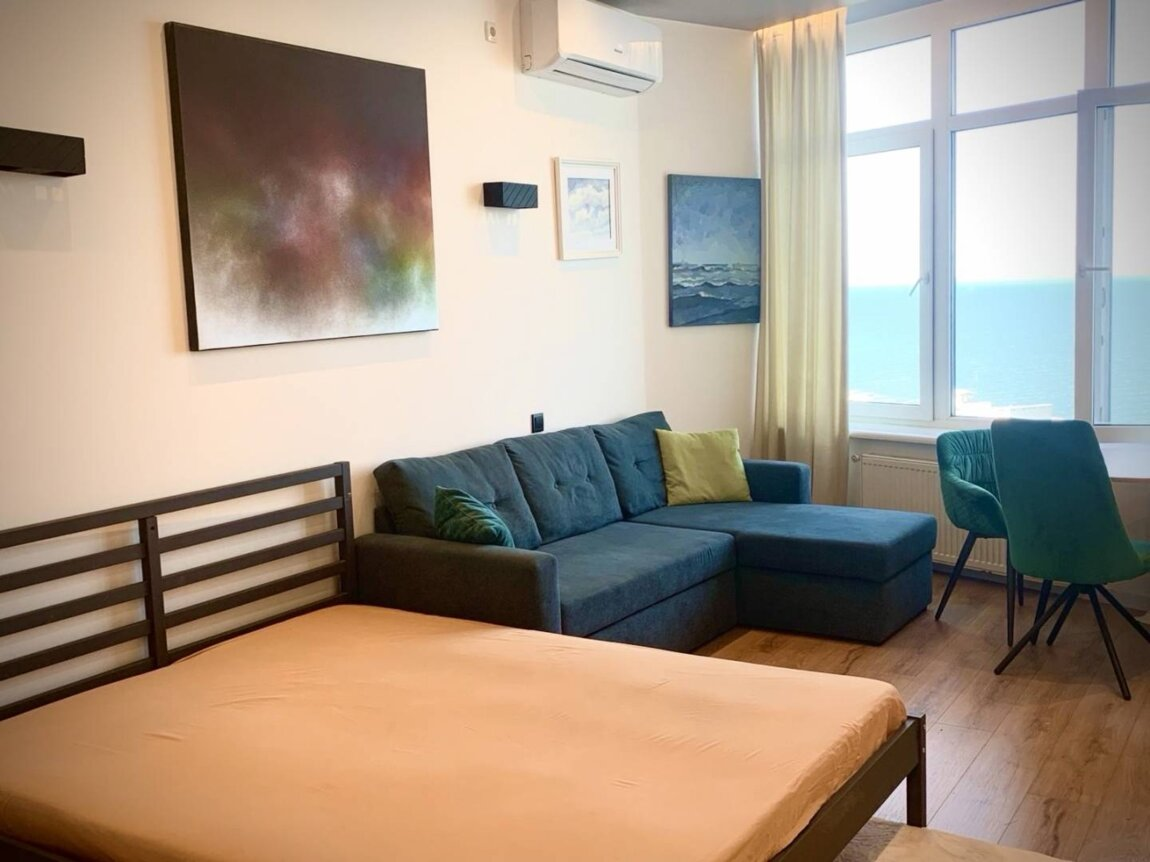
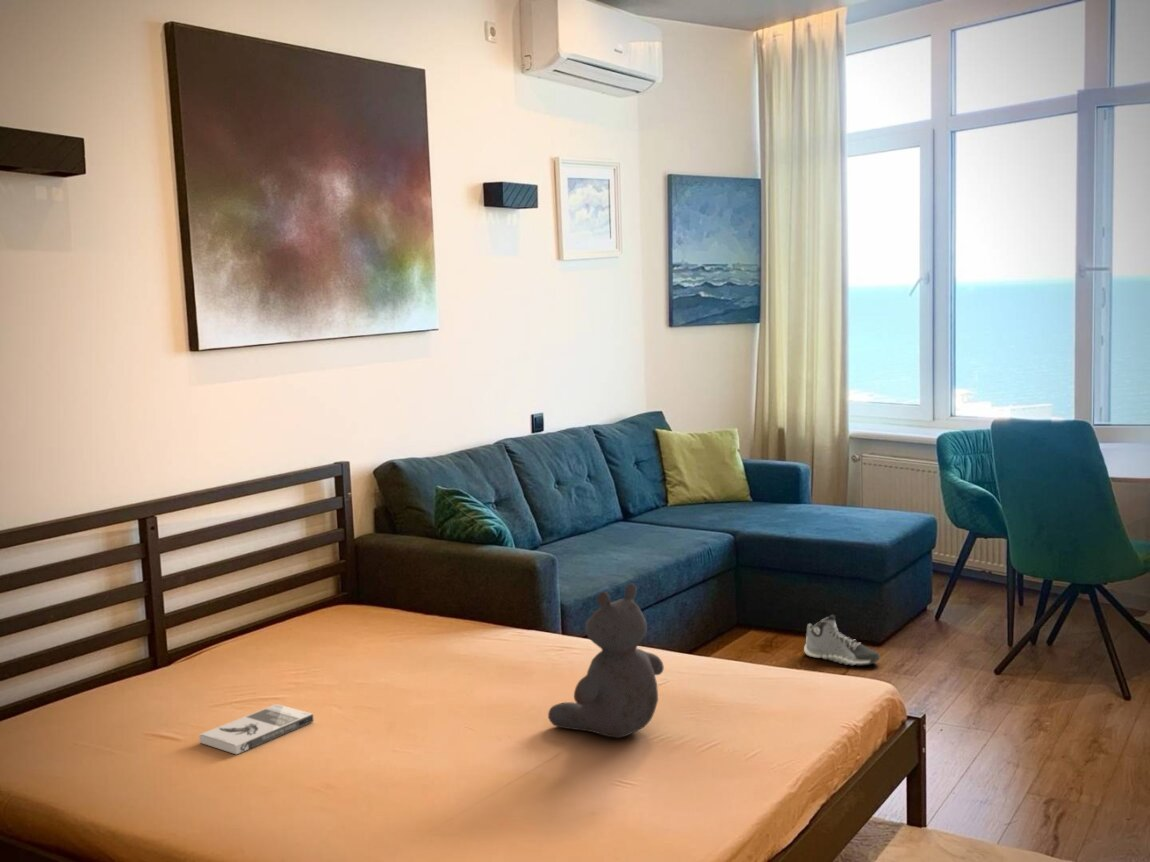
+ sneaker (840, 638)
+ teddy bear (603, 656)
+ book (257, 727)
